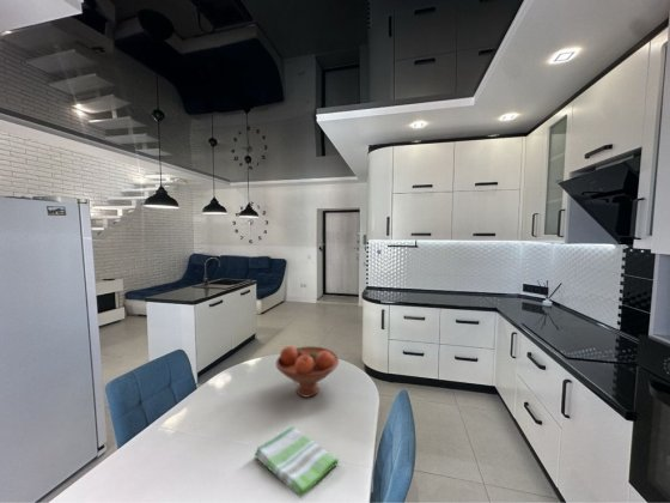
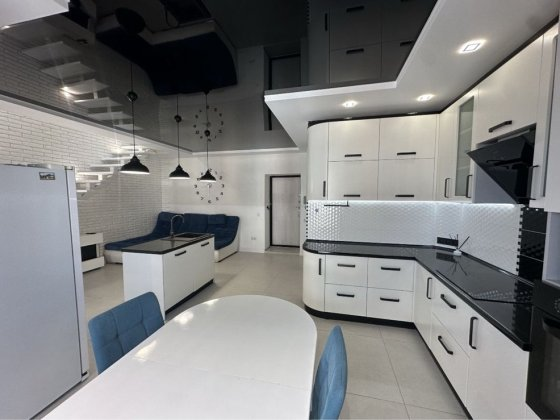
- fruit bowl (307, 369)
- dish towel (296, 455)
